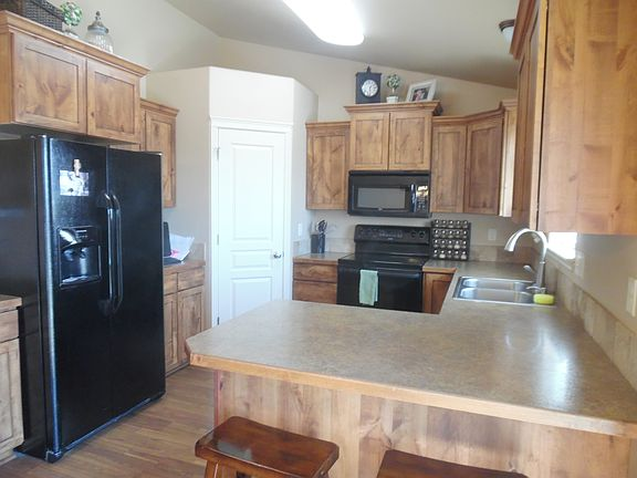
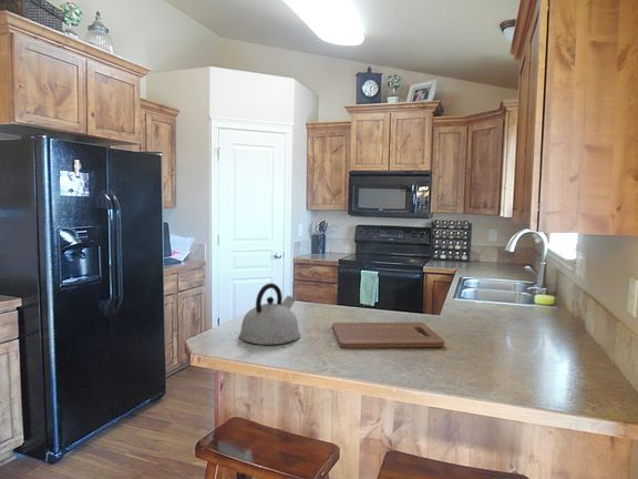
+ cutting board (384, 334)
+ kettle (271, 308)
